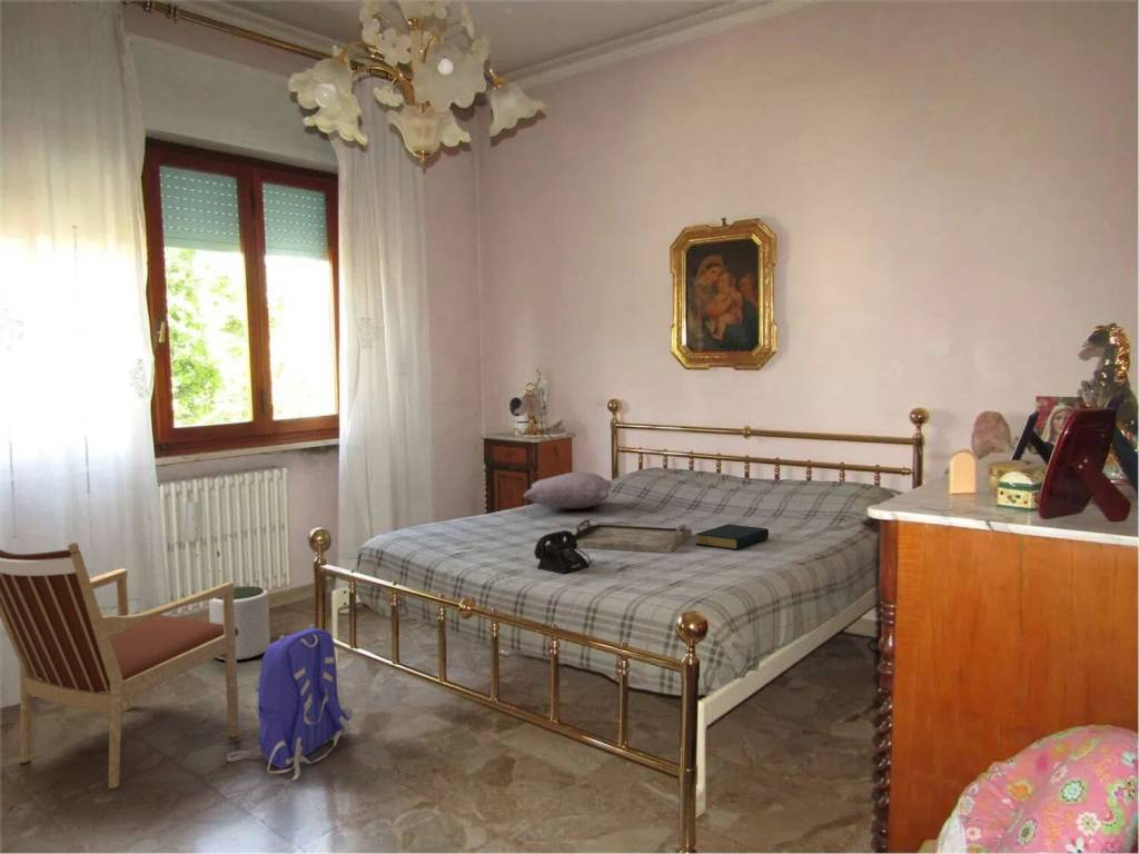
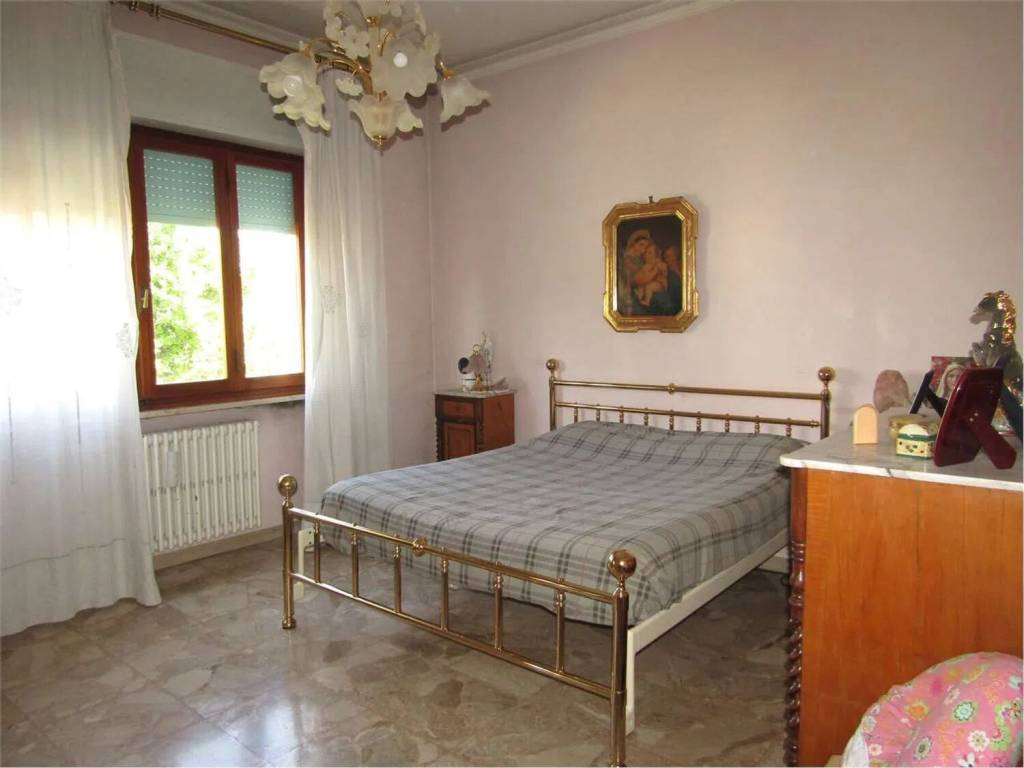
- armchair (108, 638)
- serving tray (631, 532)
- pillow (568, 490)
- backpack (291, 689)
- plant pot (239, 622)
- hardback book (732, 536)
- telephone (568, 548)
